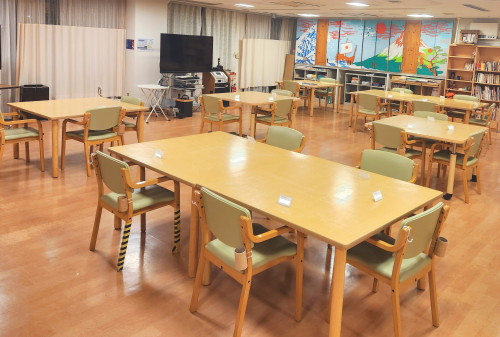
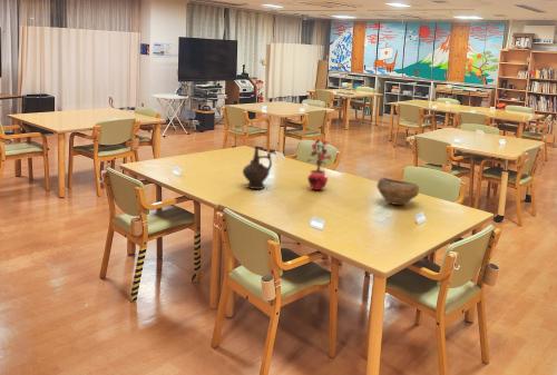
+ ceremonial vessel (257, 166)
+ potted plant (317, 164)
+ bowl (397, 191)
